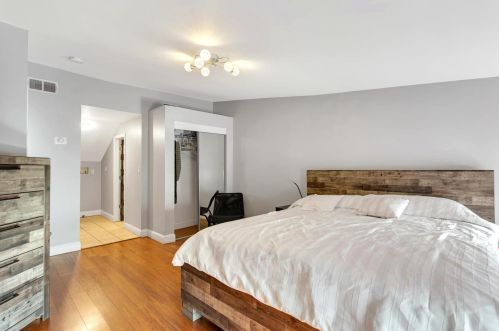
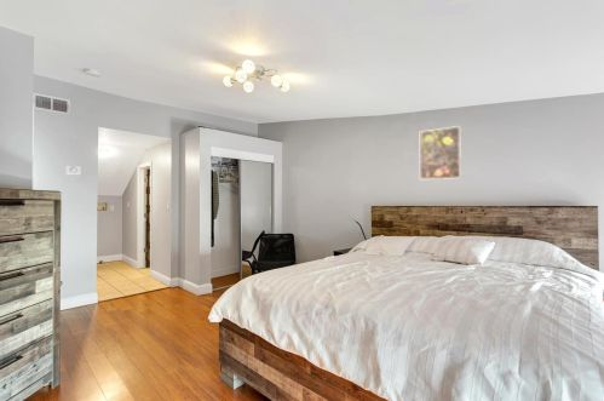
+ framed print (438, 154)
